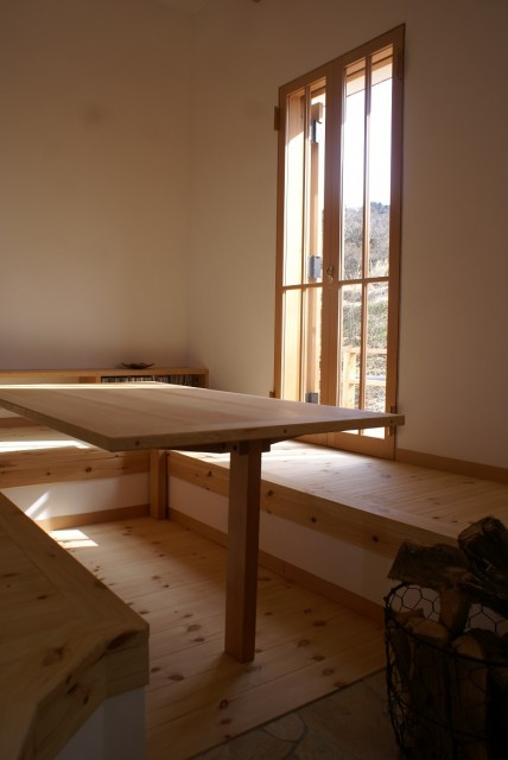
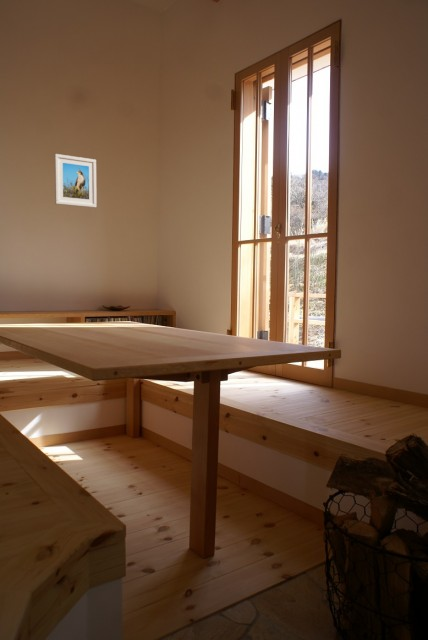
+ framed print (75, 181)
